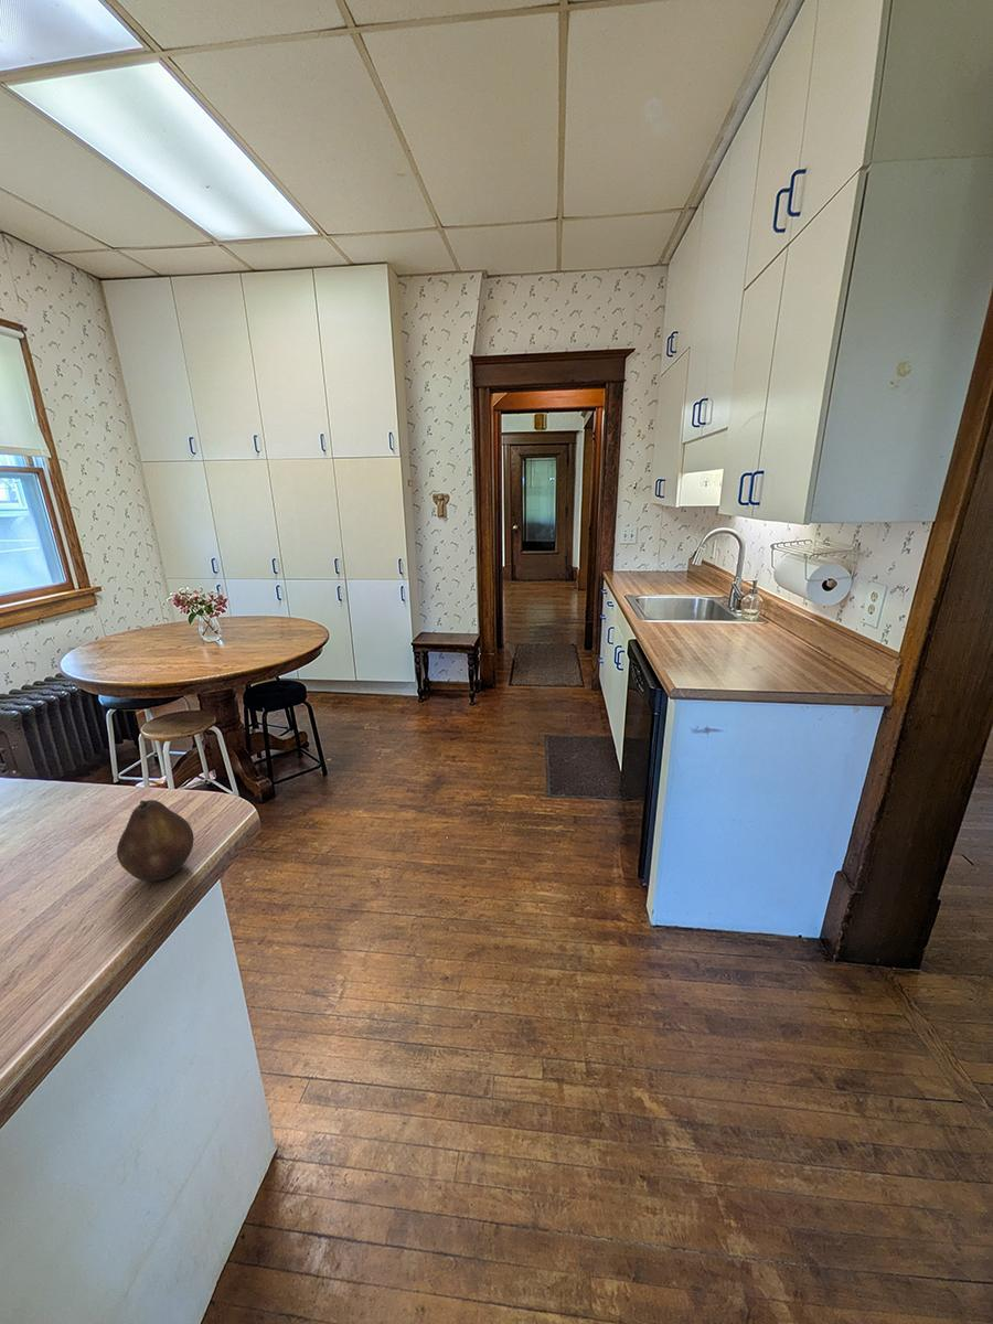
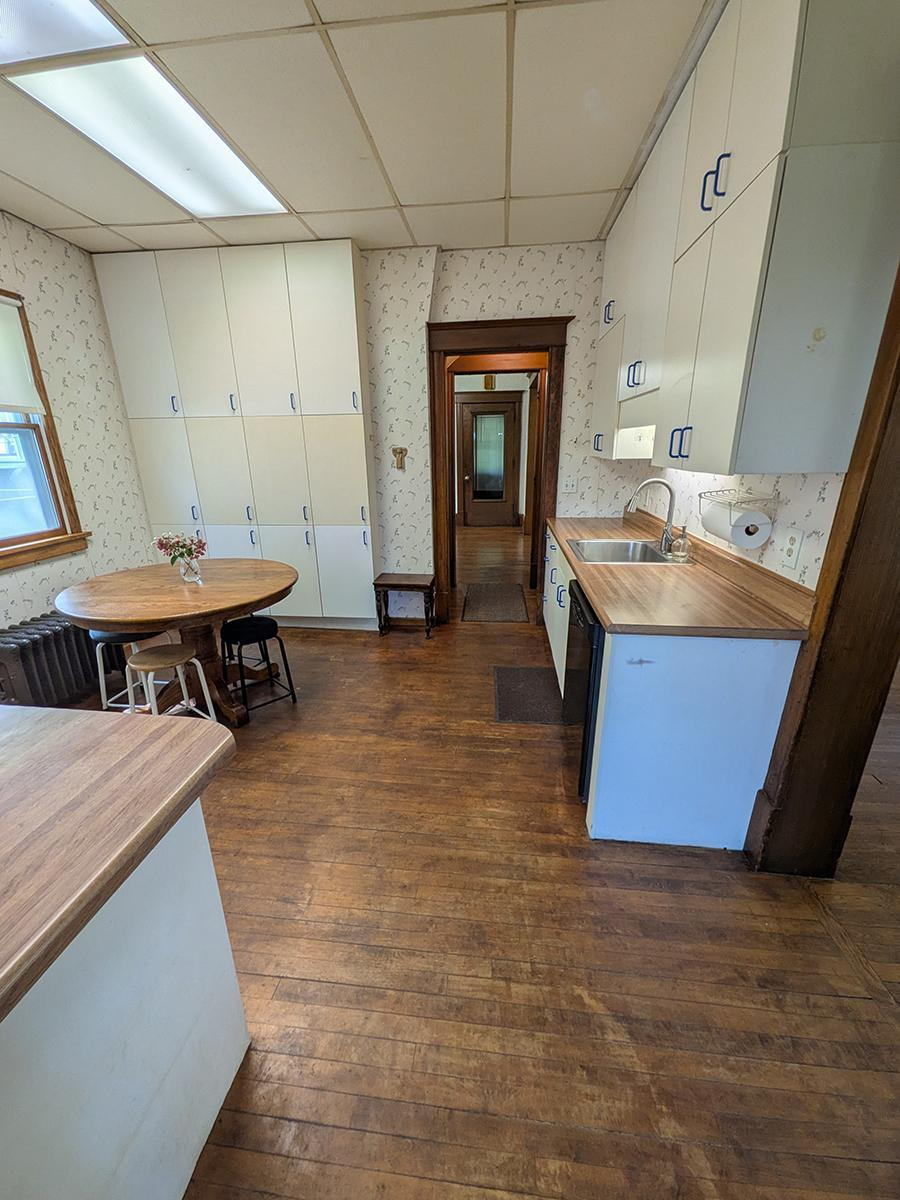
- fruit (154, 836)
